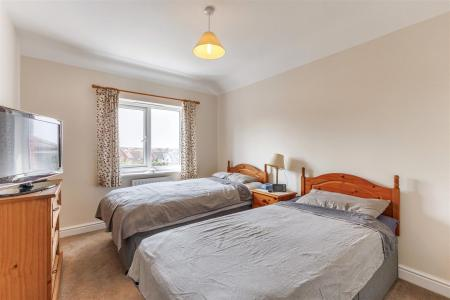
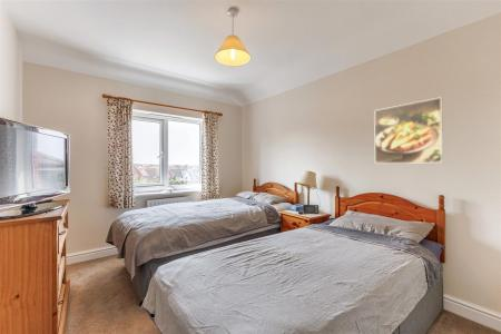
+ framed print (405, 134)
